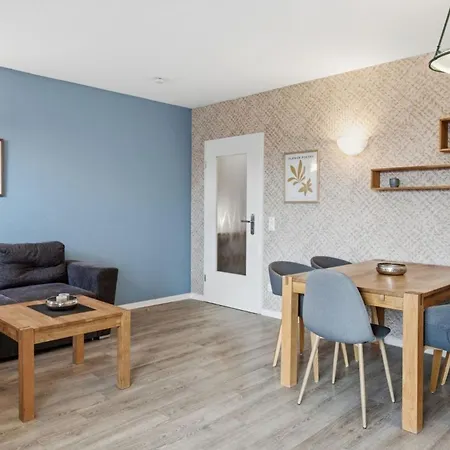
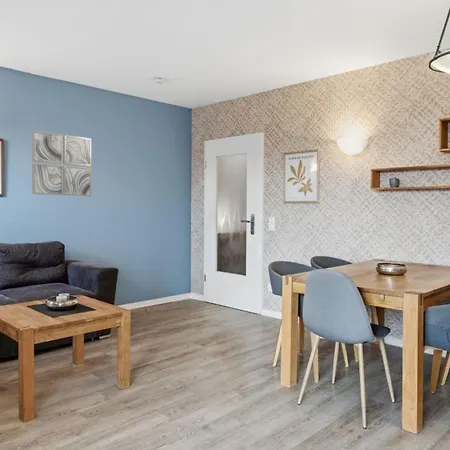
+ wall art (63, 166)
